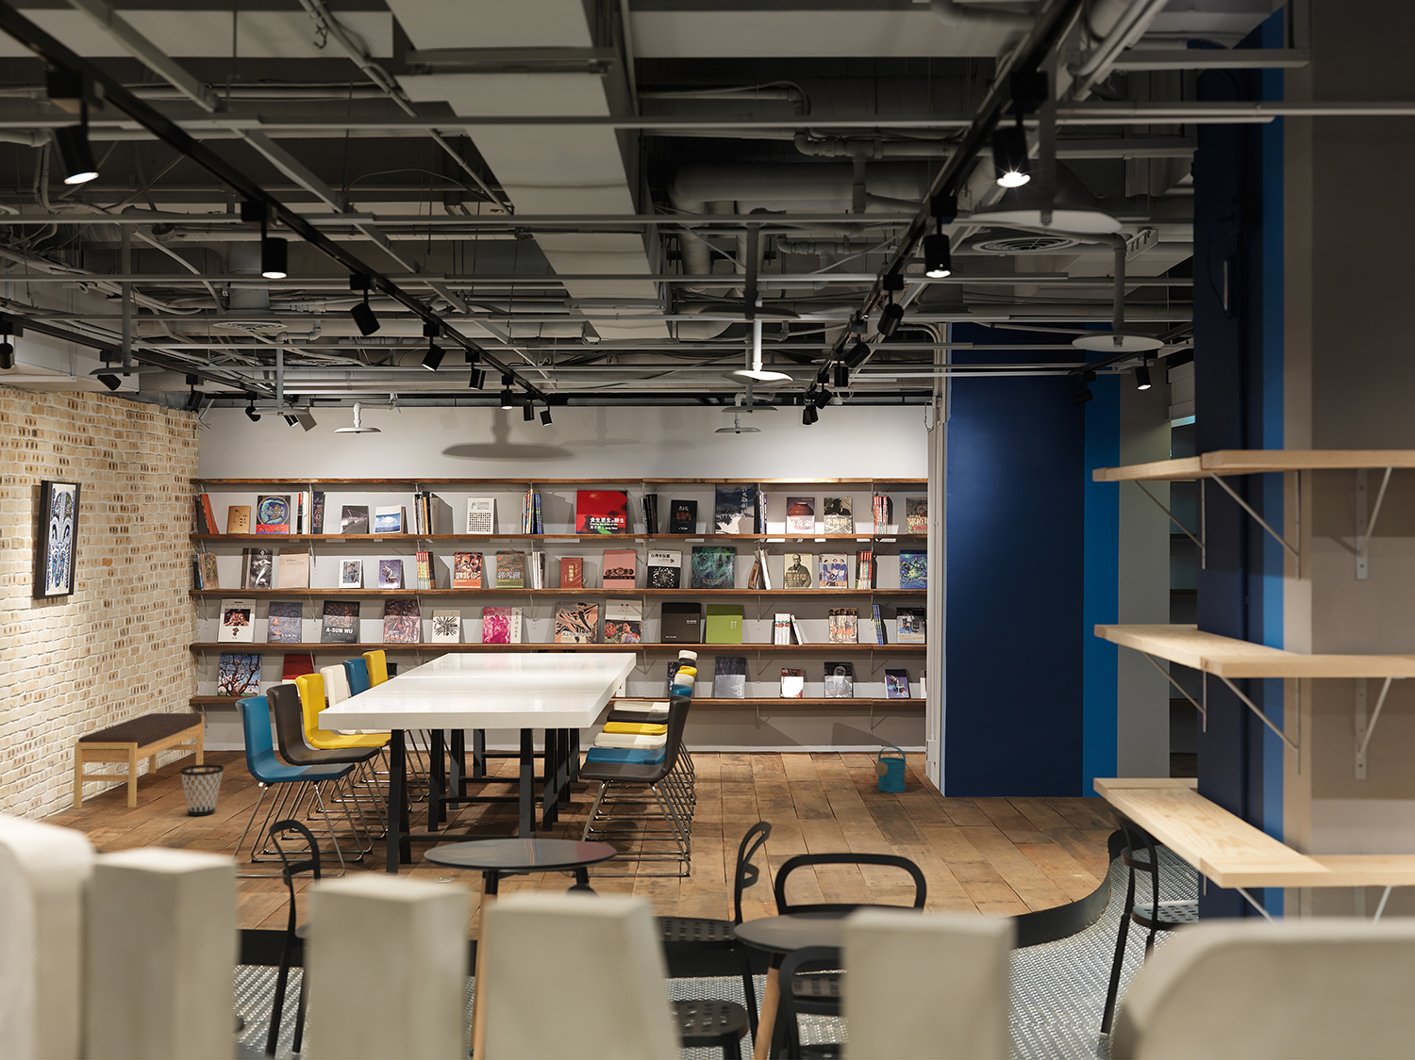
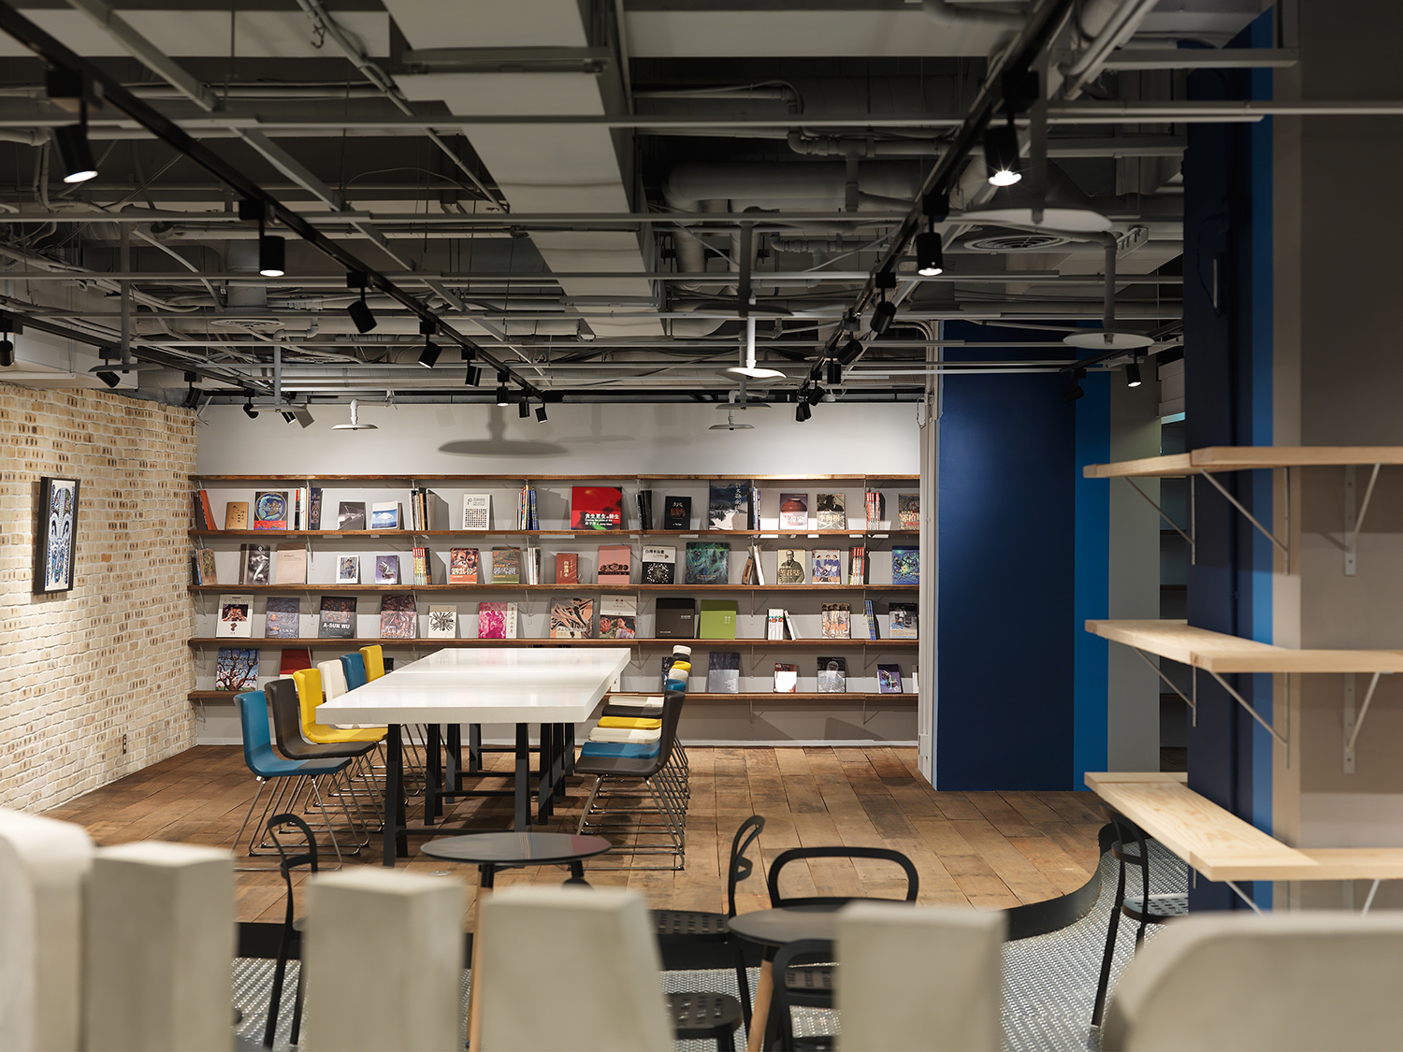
- watering can (888, 769)
- bench (144, 757)
- wastebasket (201, 791)
